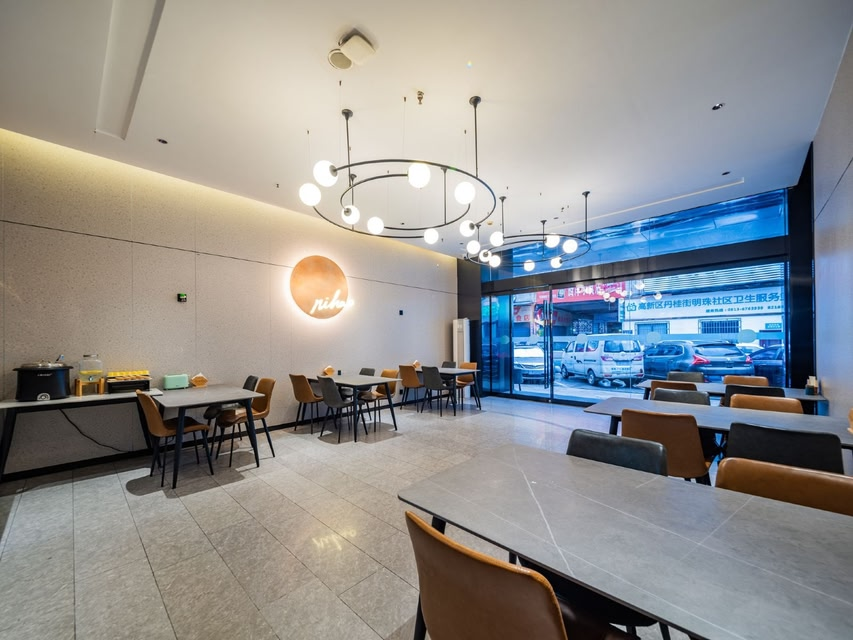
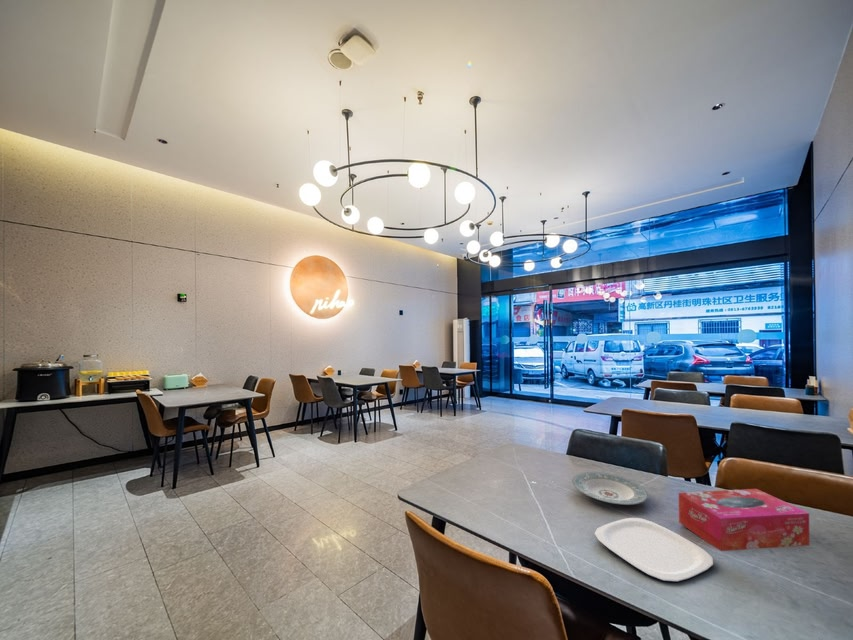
+ tissue box (740, 517)
+ plate (650, 547)
+ plate (608, 490)
